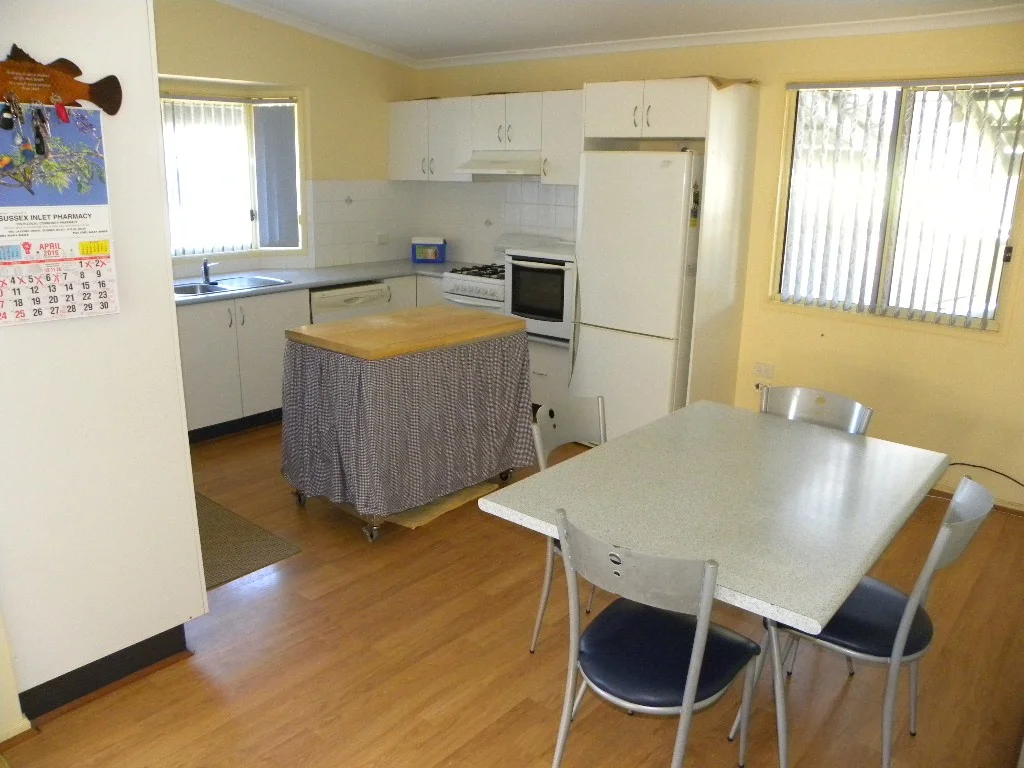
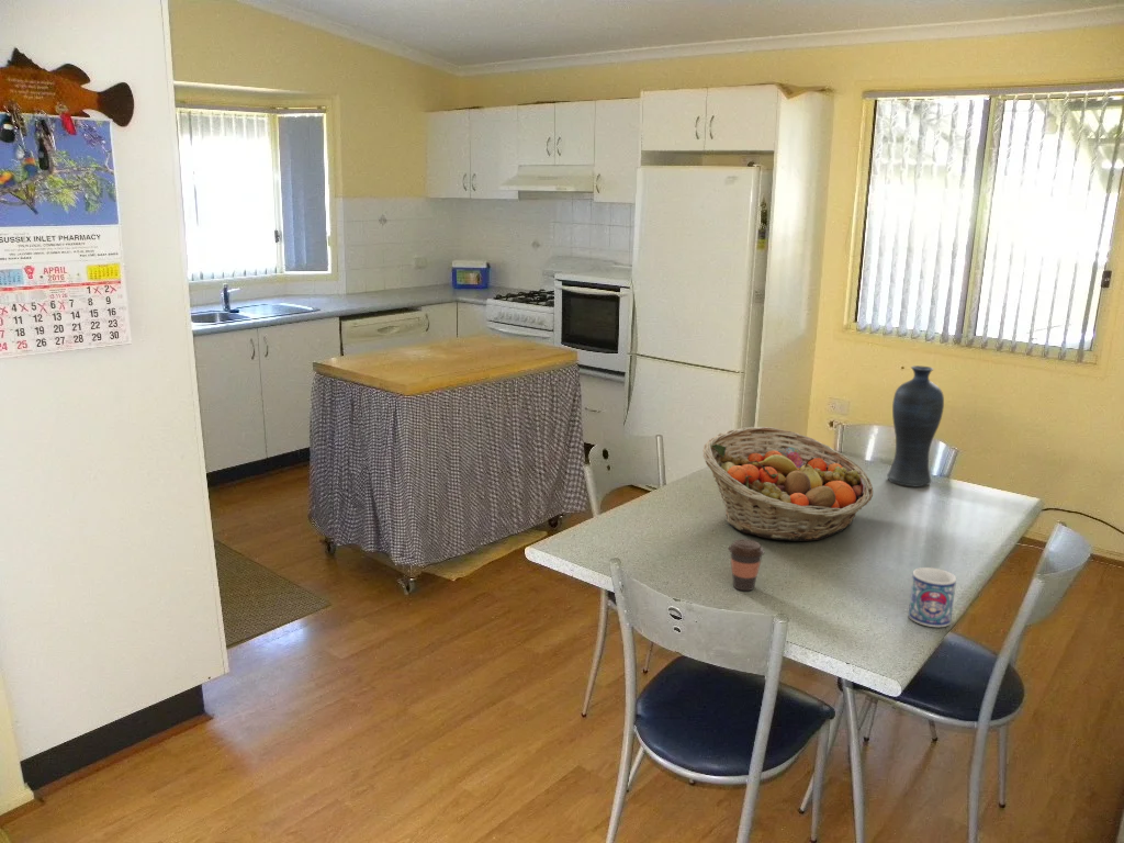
+ fruit basket (786, 481)
+ mug (929, 593)
+ coffee cup (744, 565)
+ vase (915, 425)
